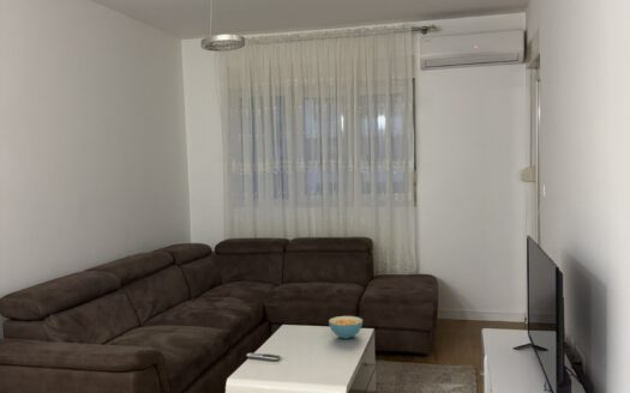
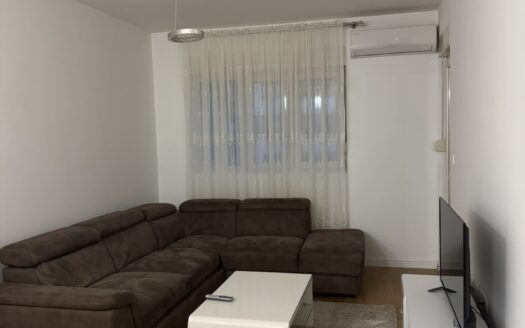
- cereal bowl (346, 328)
